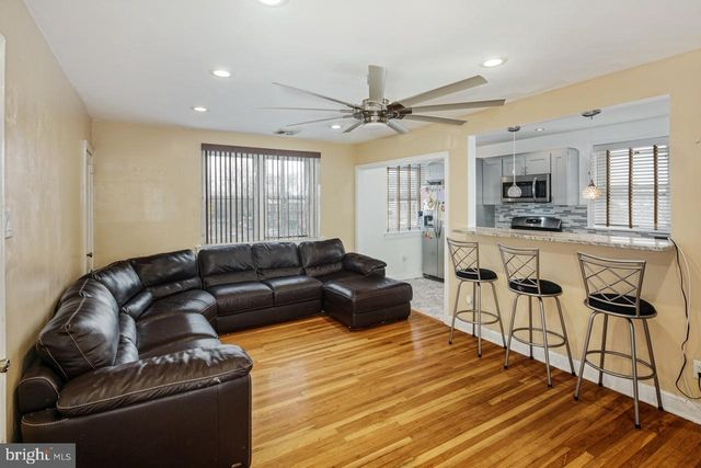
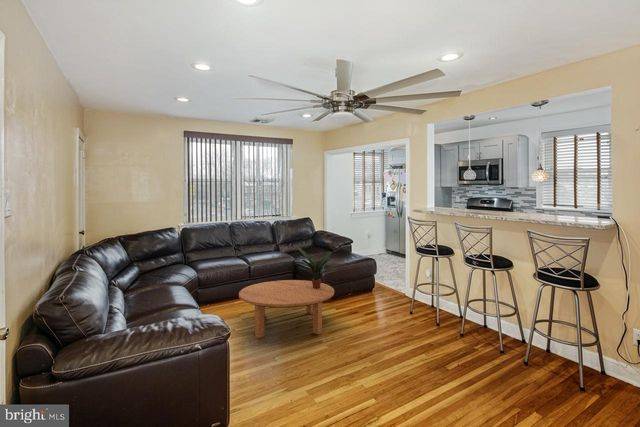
+ potted plant (314, 267)
+ coffee table (287, 307)
